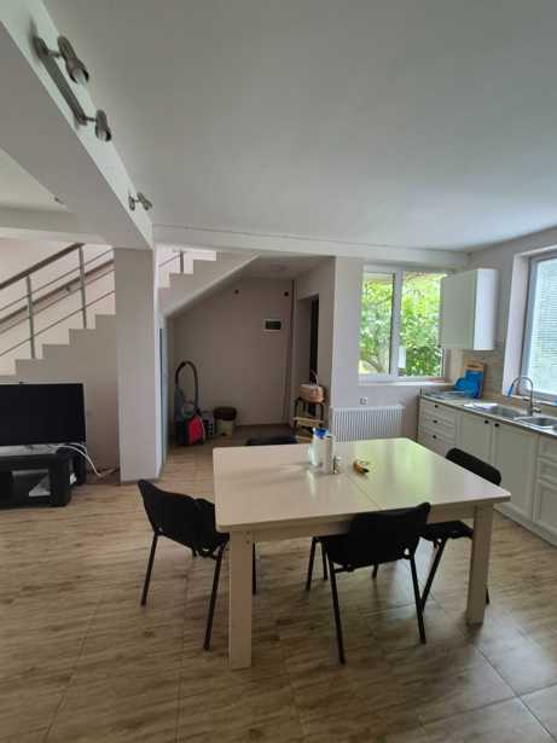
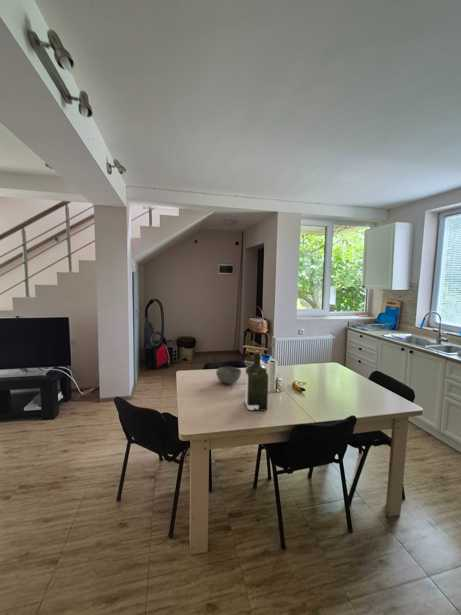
+ liquor (256, 378)
+ bowl (228, 376)
